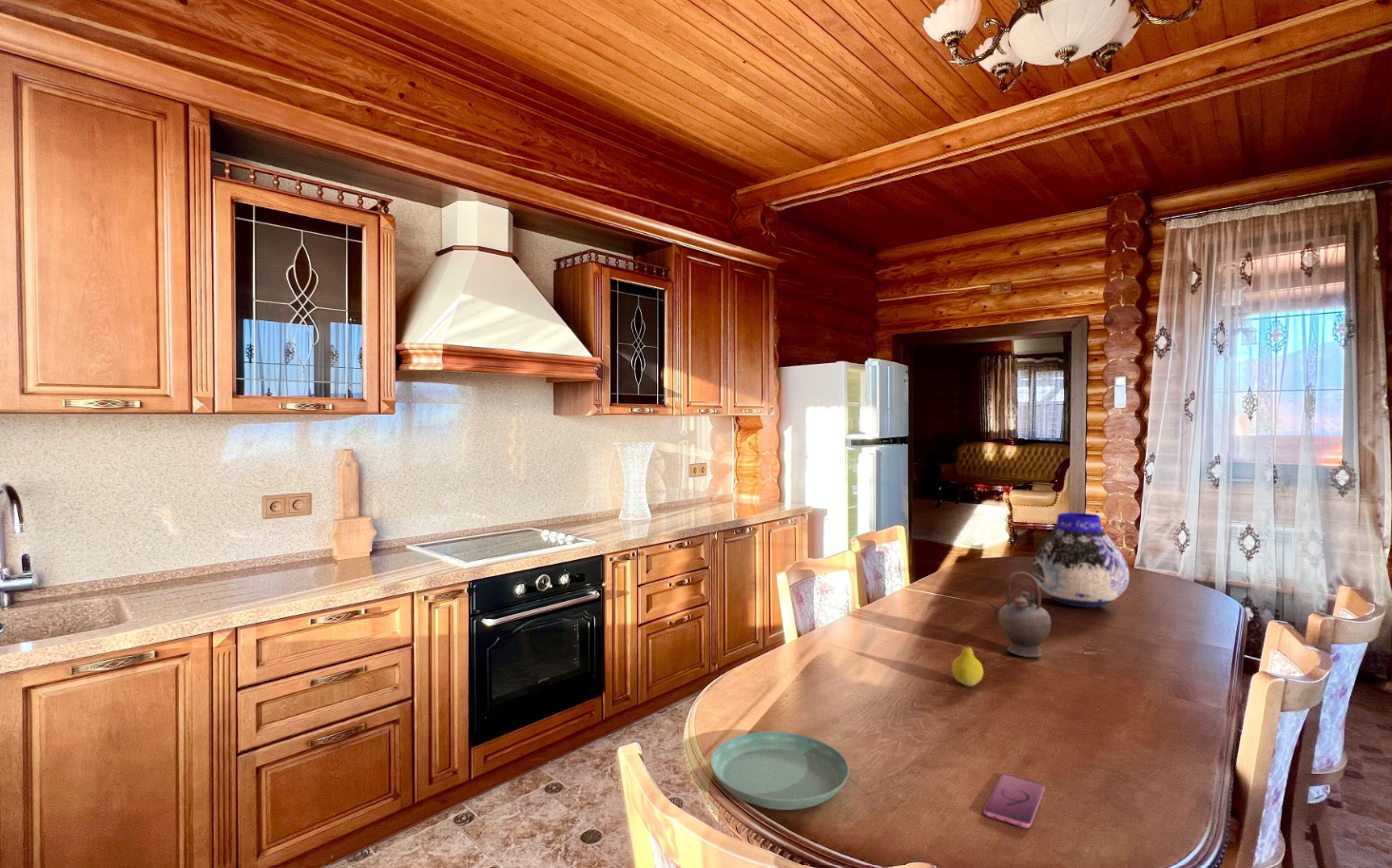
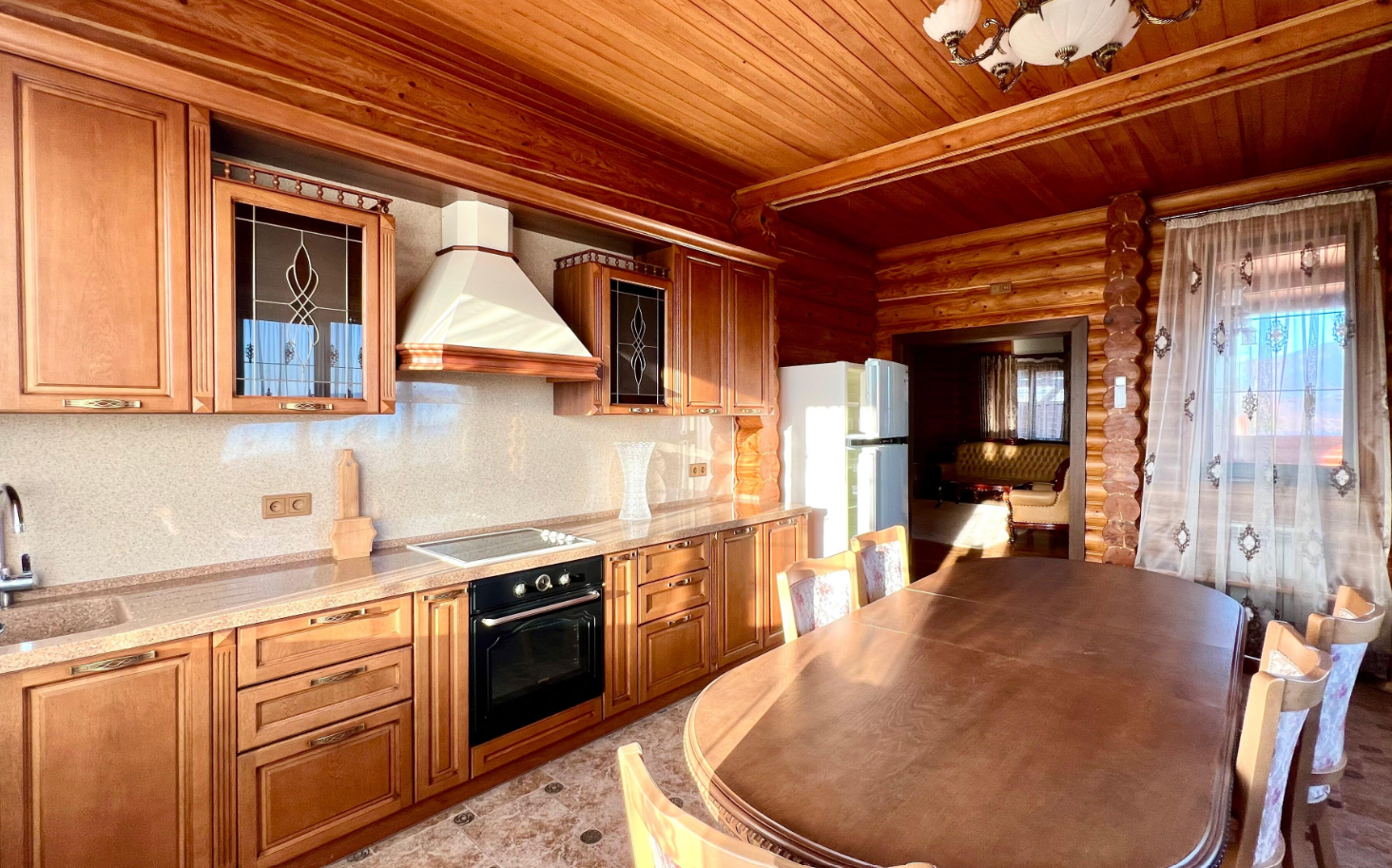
- vase (1078, 559)
- saucer (779, 770)
- fruit (967, 659)
- teapot (1017, 611)
- smartphone (1015, 799)
